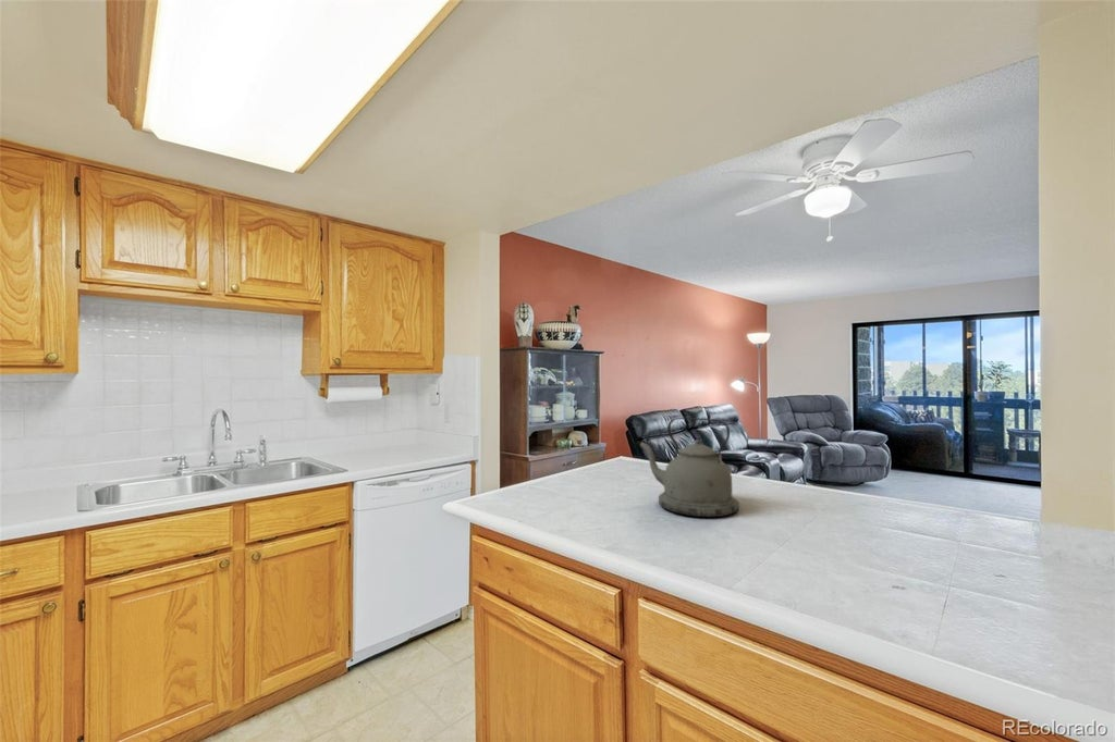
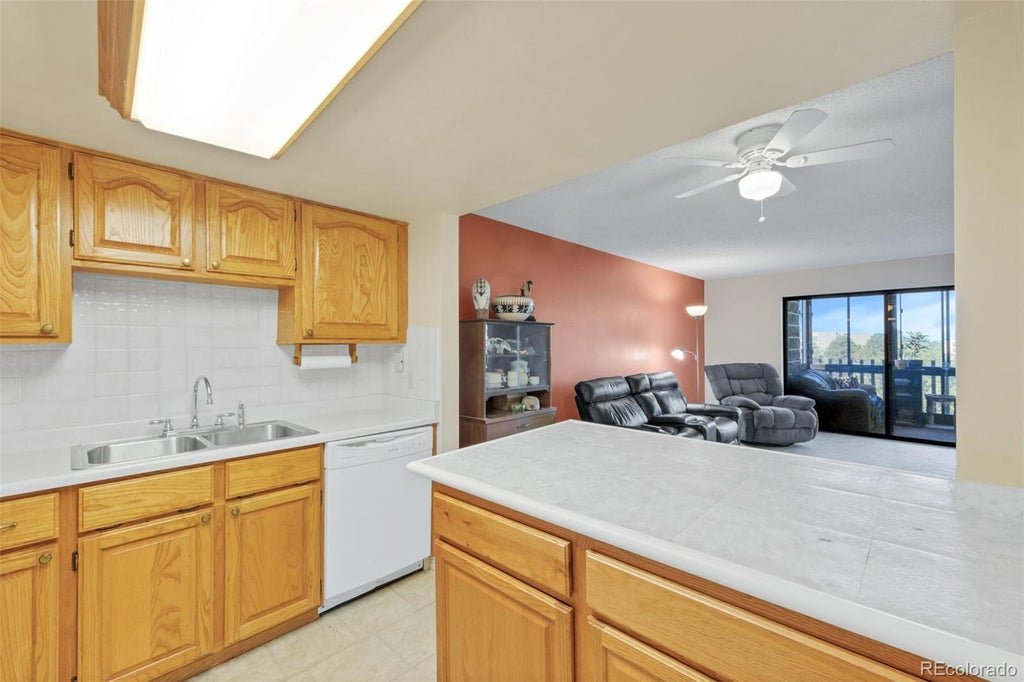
- kettle (691, 461)
